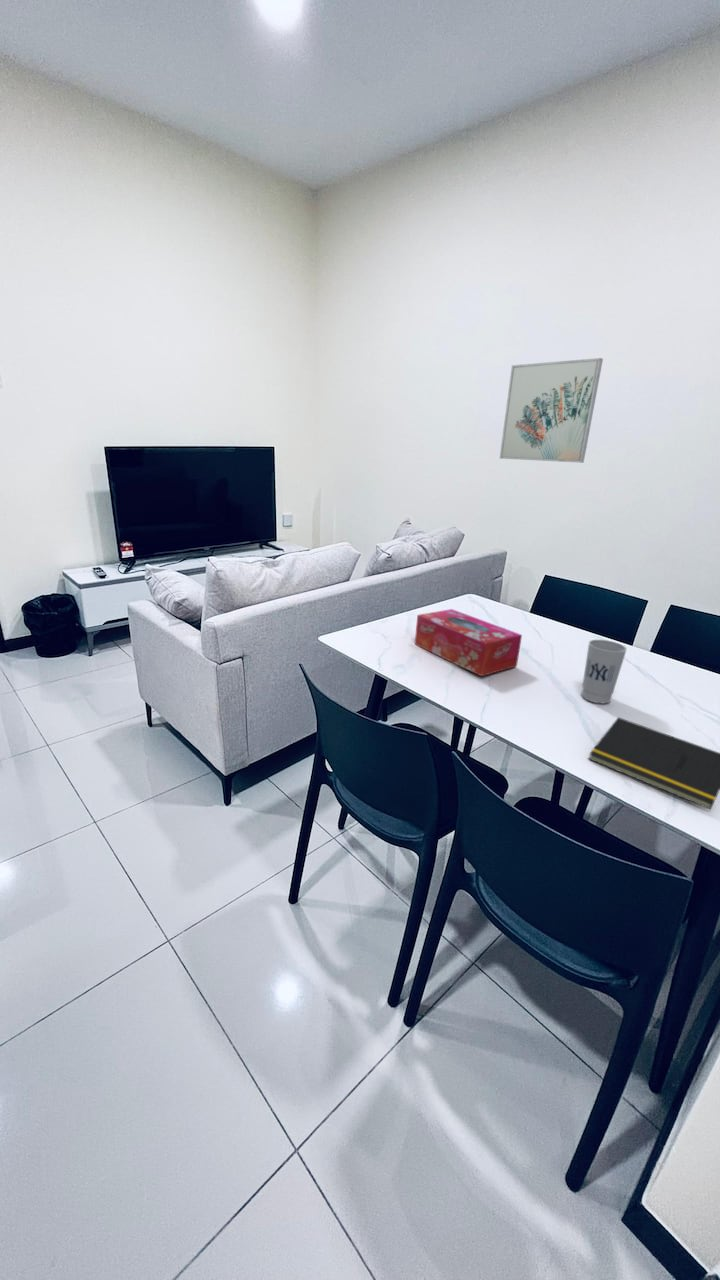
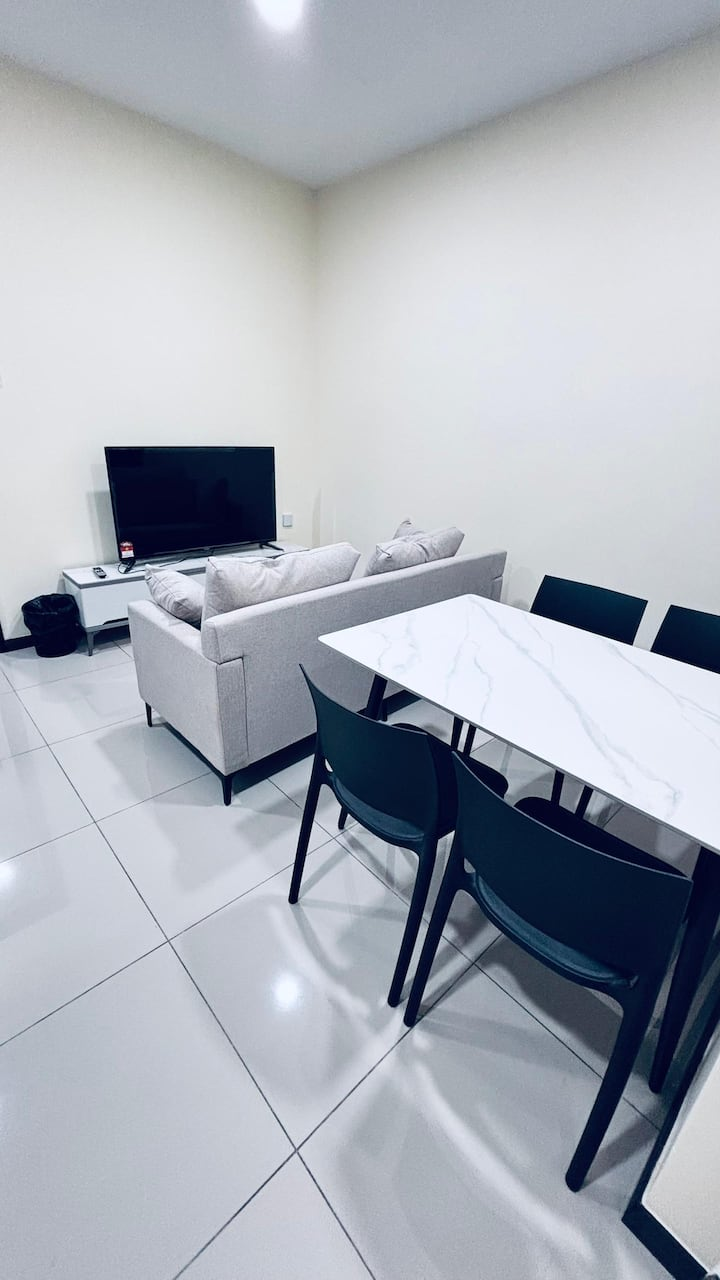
- tissue box (465, 639)
- cup (601, 672)
- wall art (546, 412)
- notepad (659, 758)
